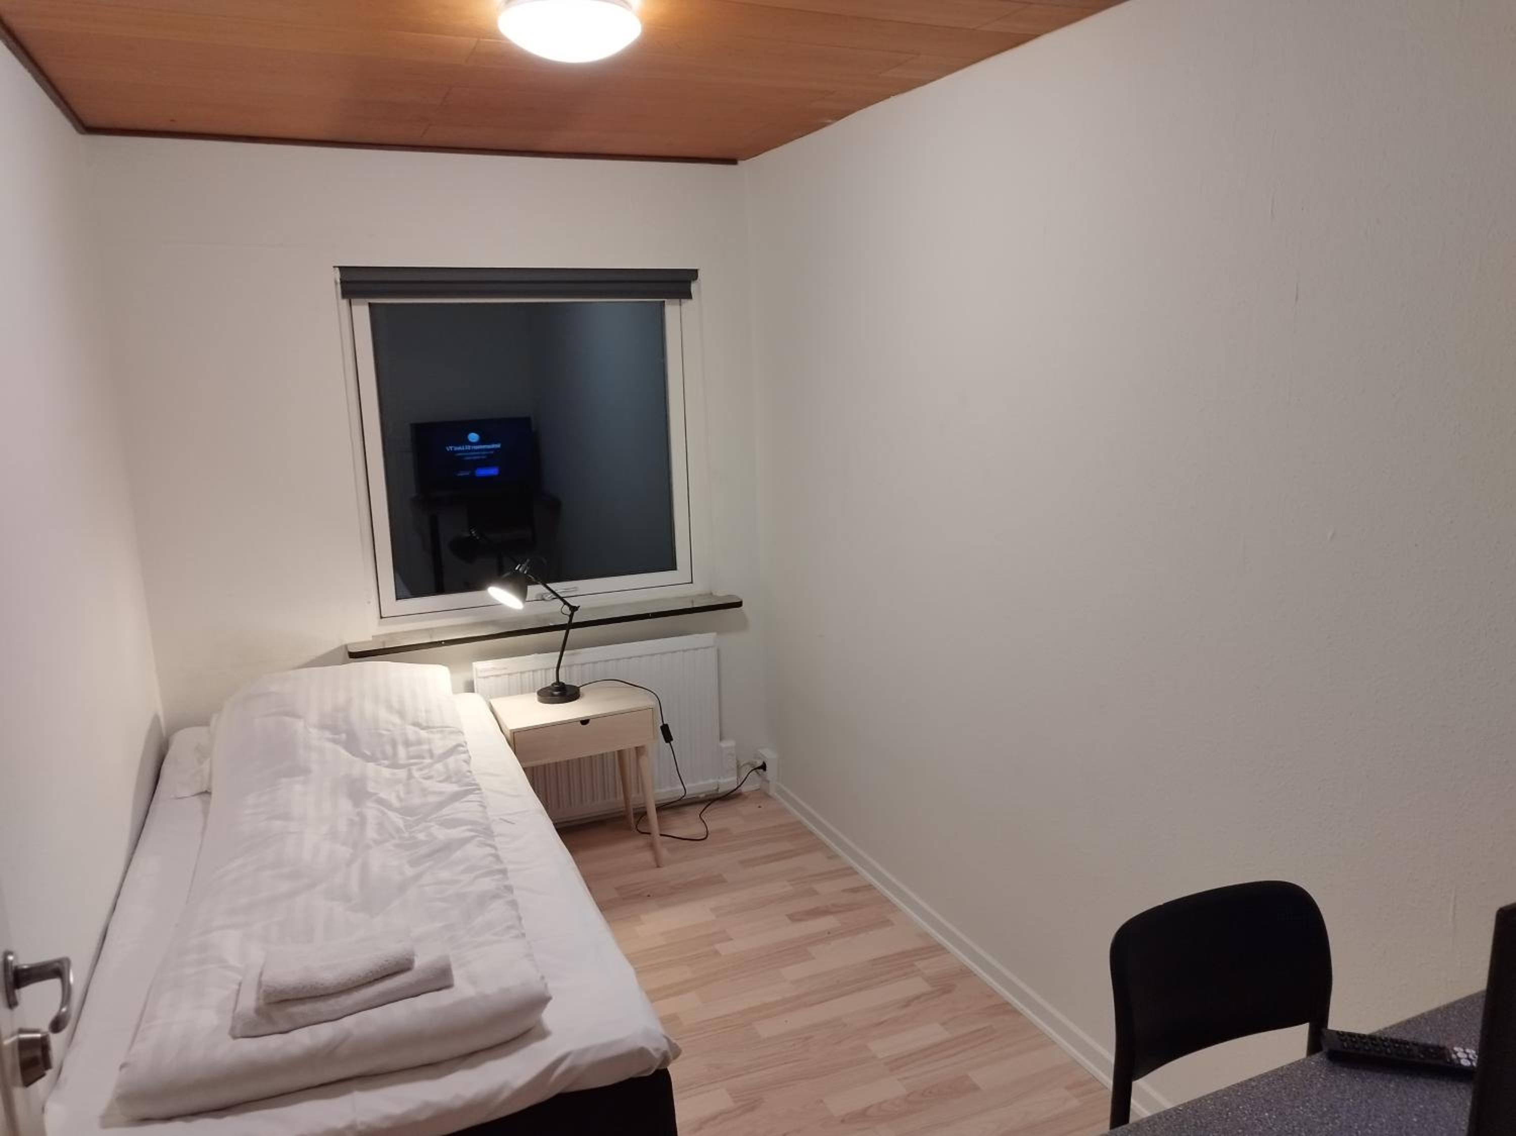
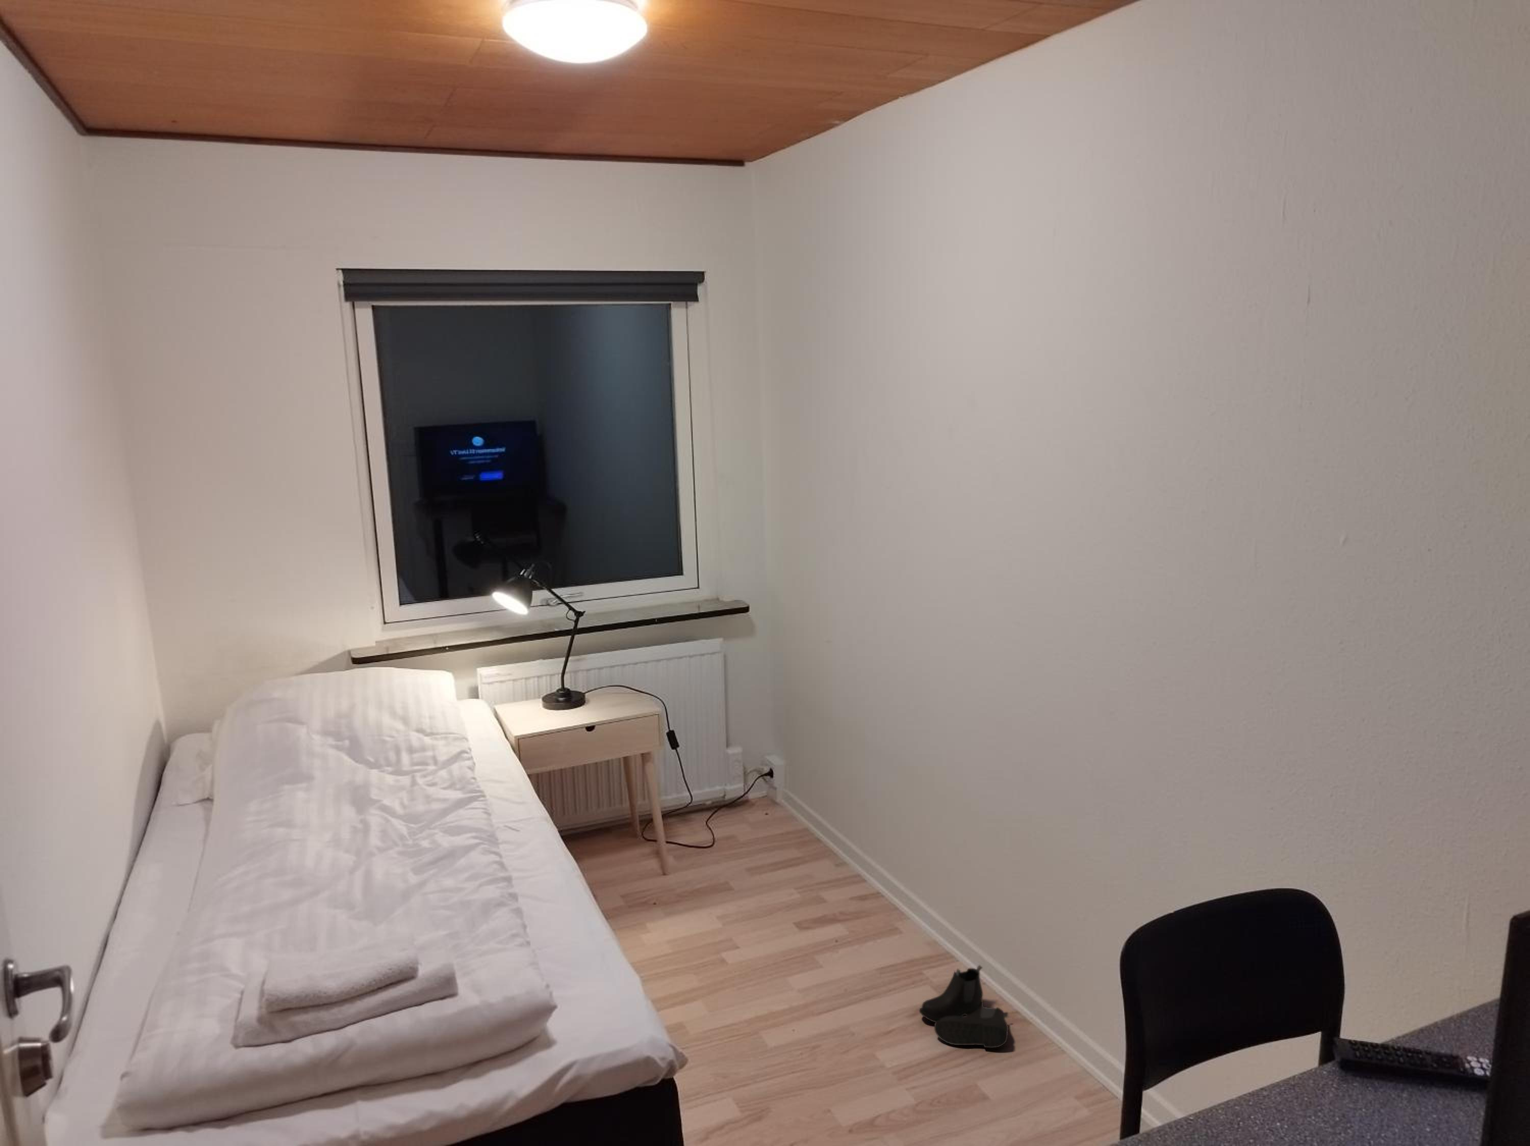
+ boots (970, 1008)
